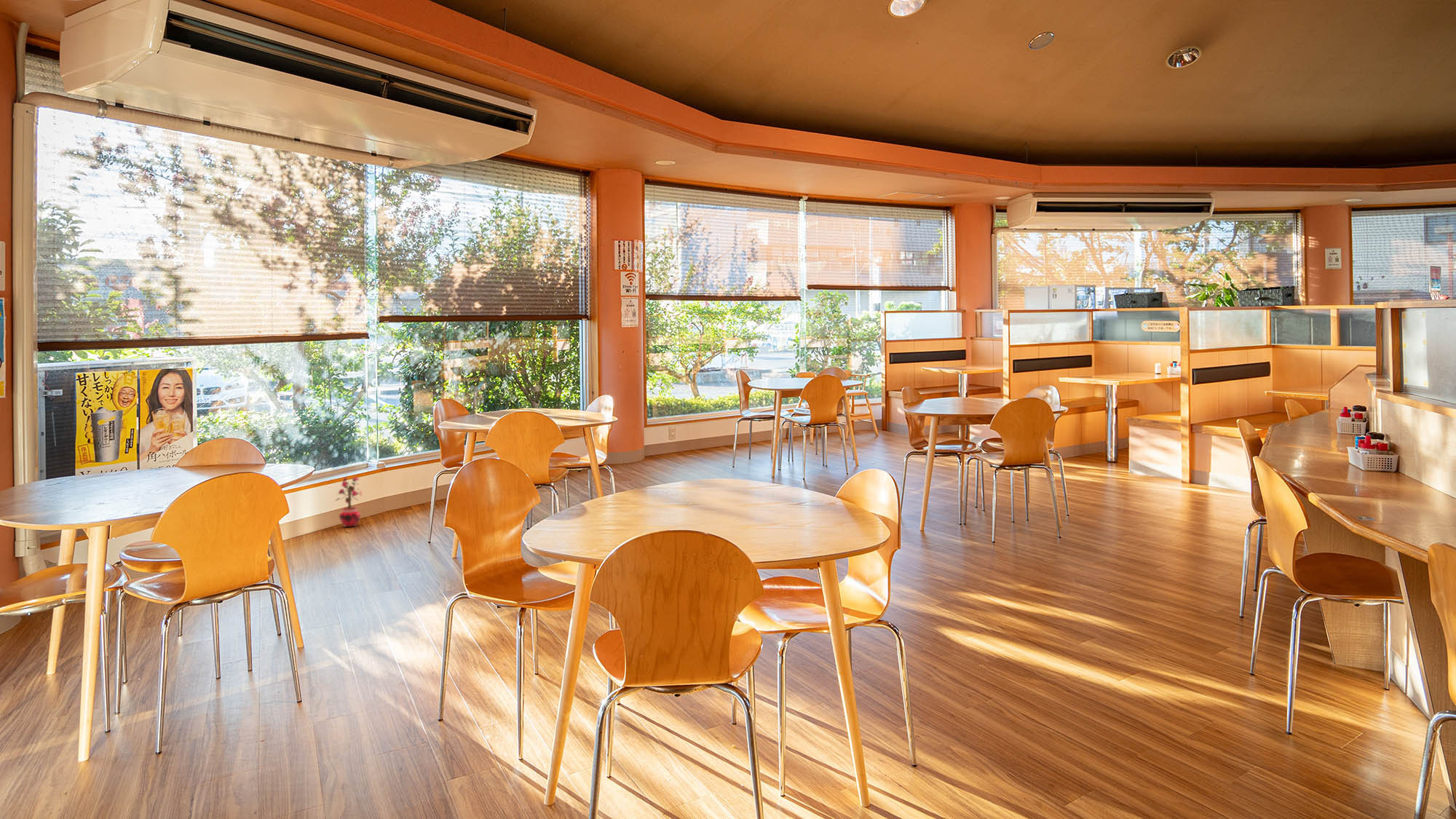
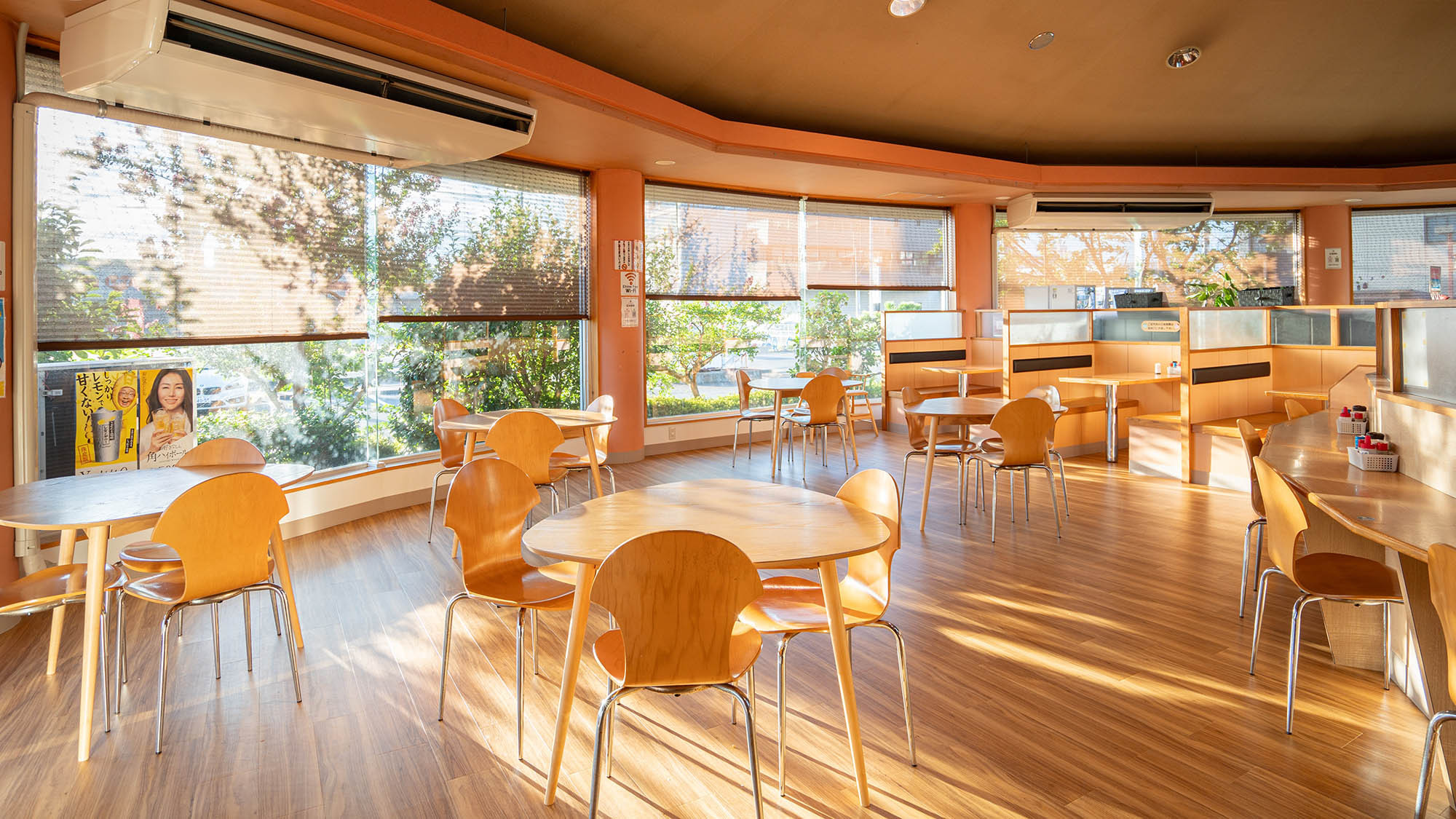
- potted plant (348, 501)
